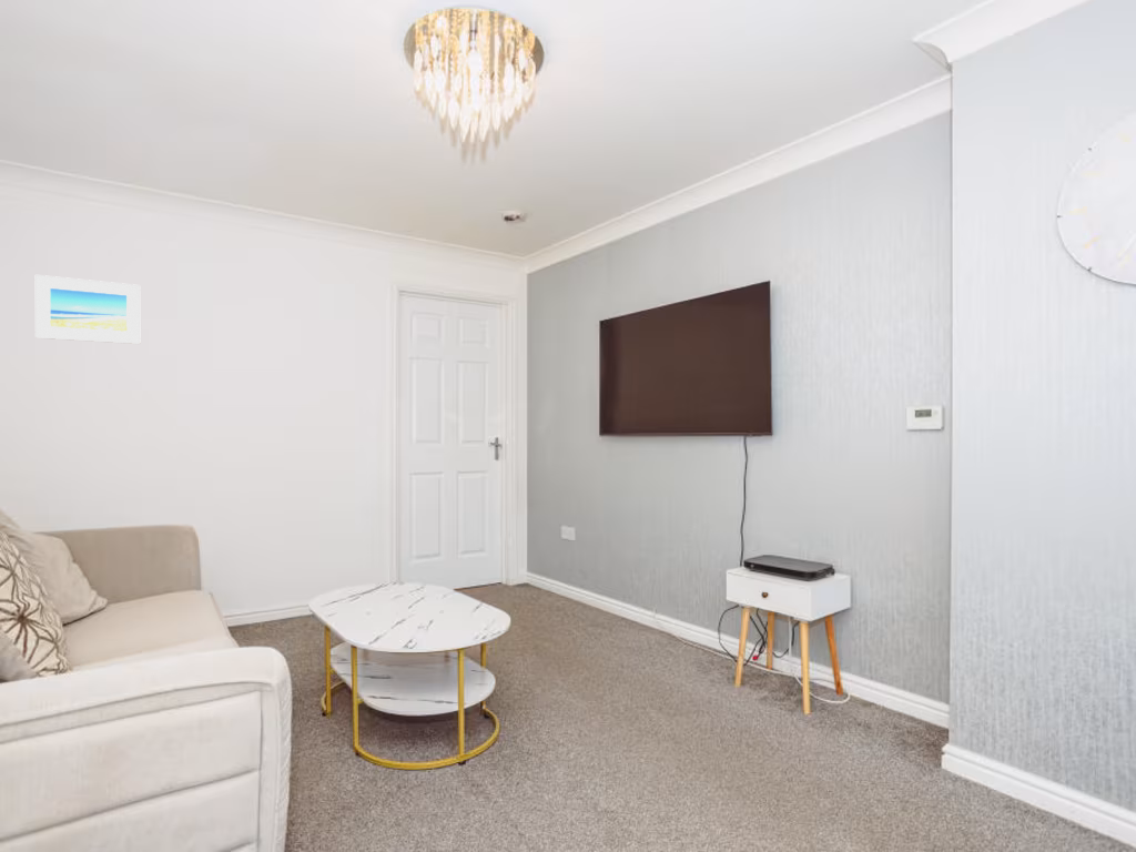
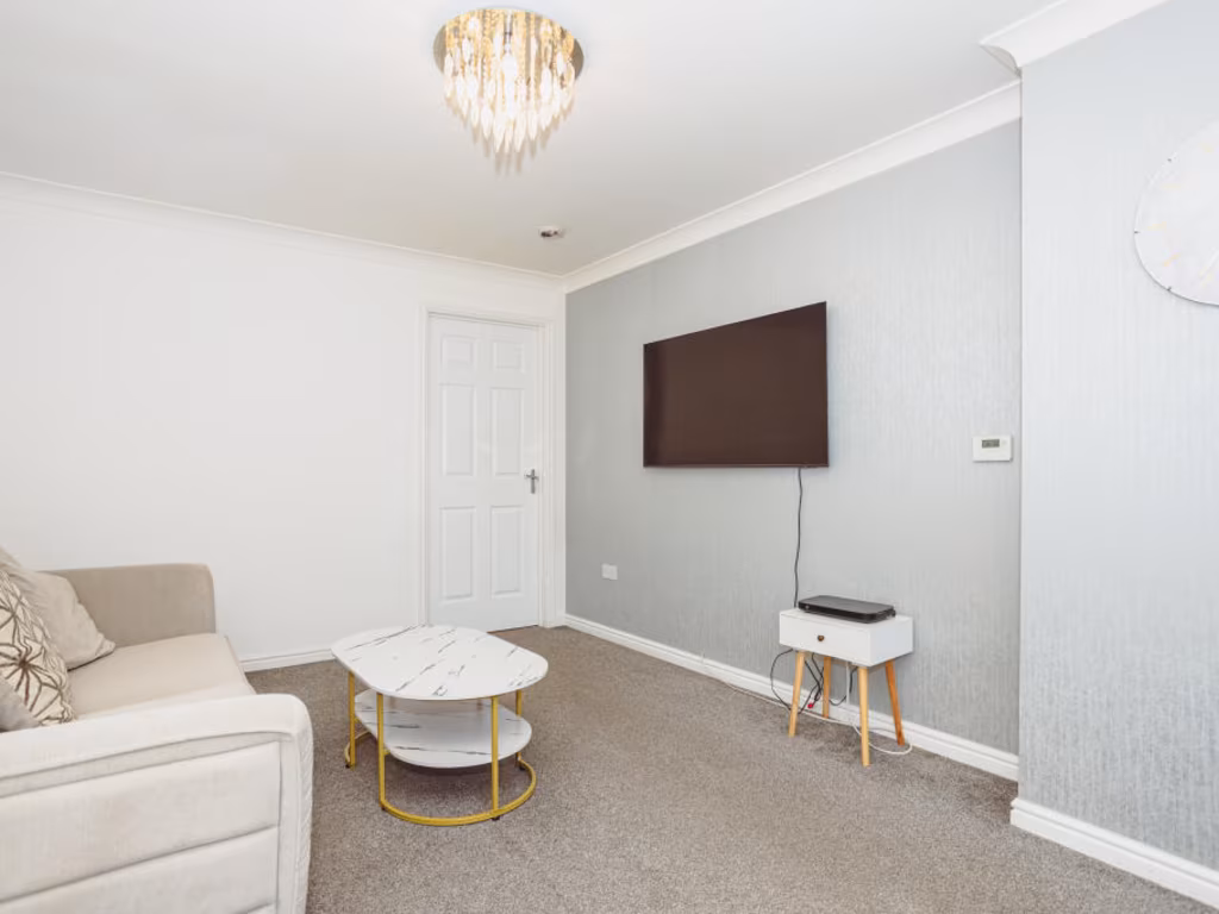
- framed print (89, 310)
